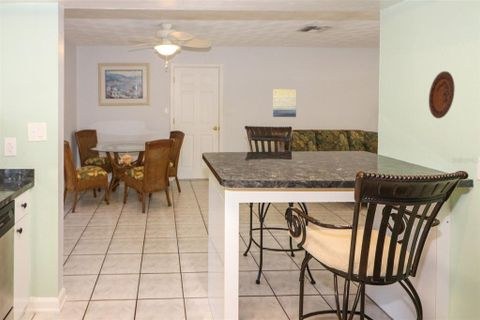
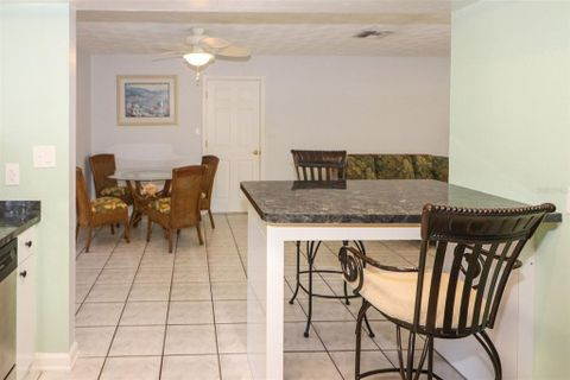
- wall art (284, 103)
- decorative plate (441, 95)
